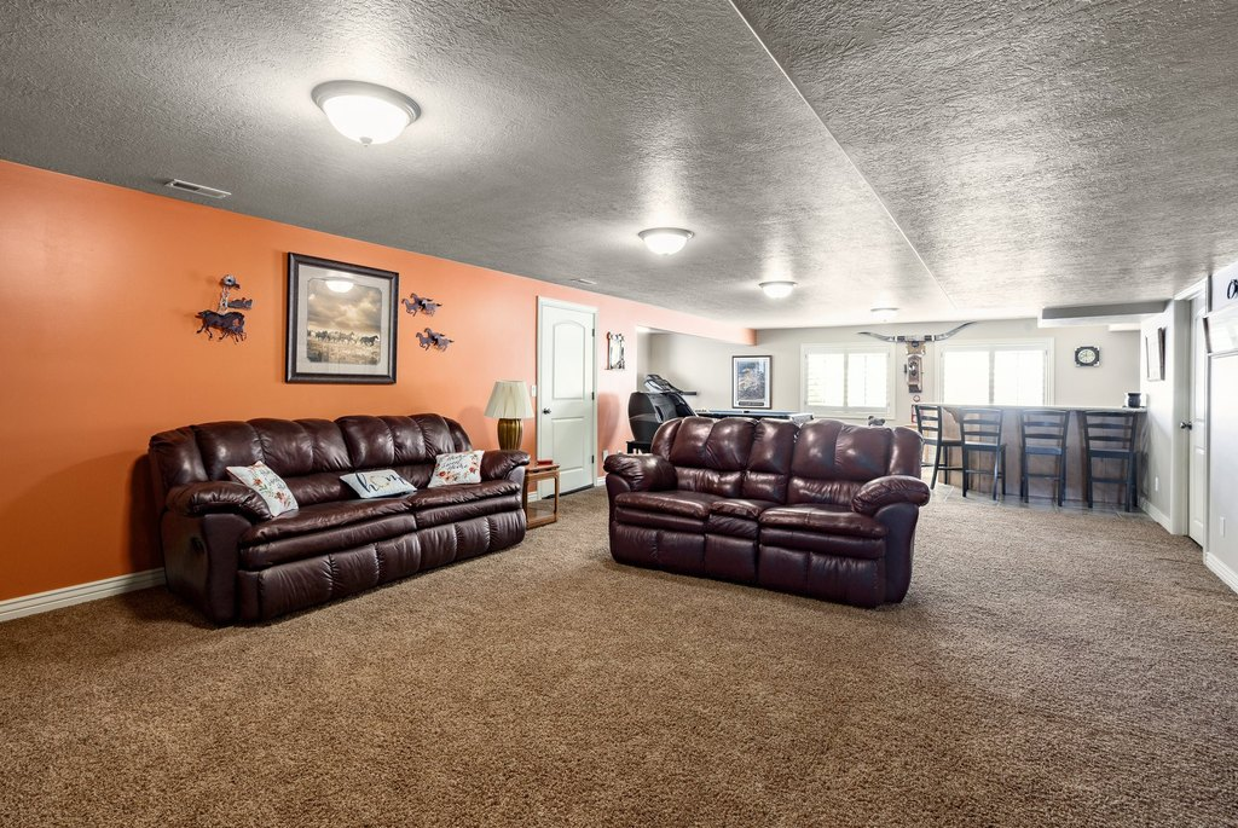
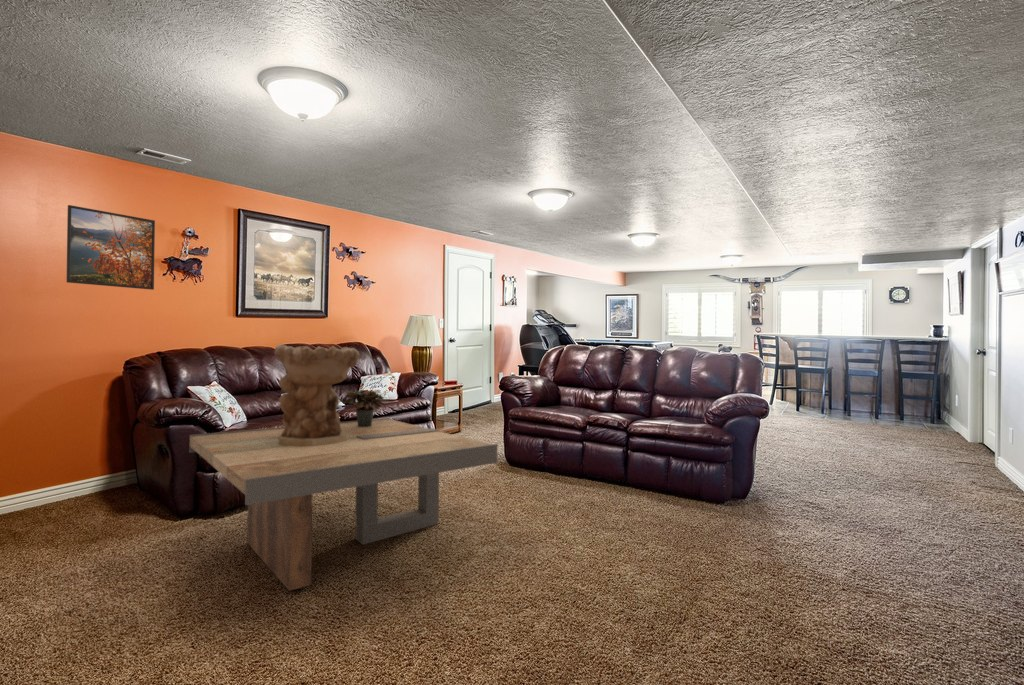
+ coffee table (338, 489)
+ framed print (113, 249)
+ decorative bowl (316, 390)
+ potted plant (365, 406)
